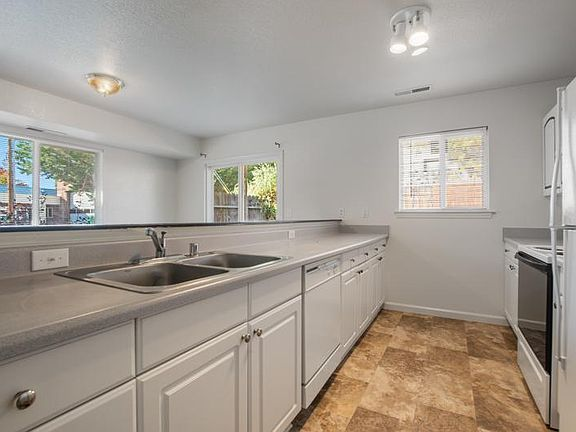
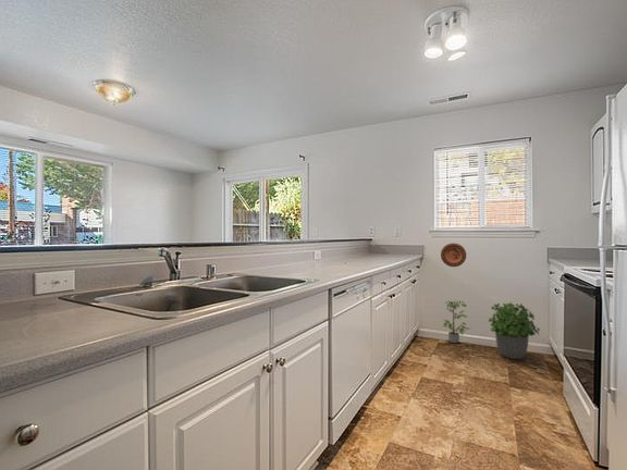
+ potted plant (512, 329)
+ potted plant (457, 318)
+ decorative plate (453, 255)
